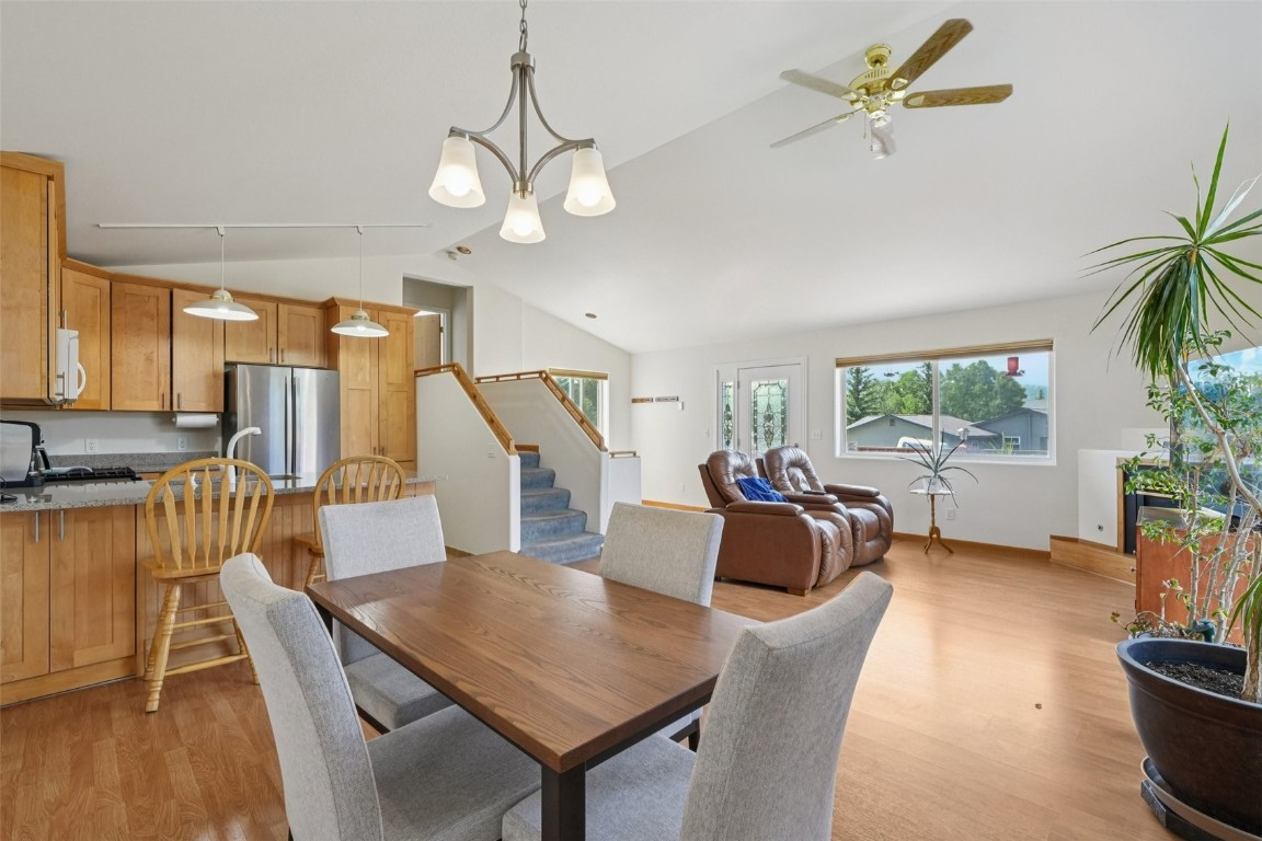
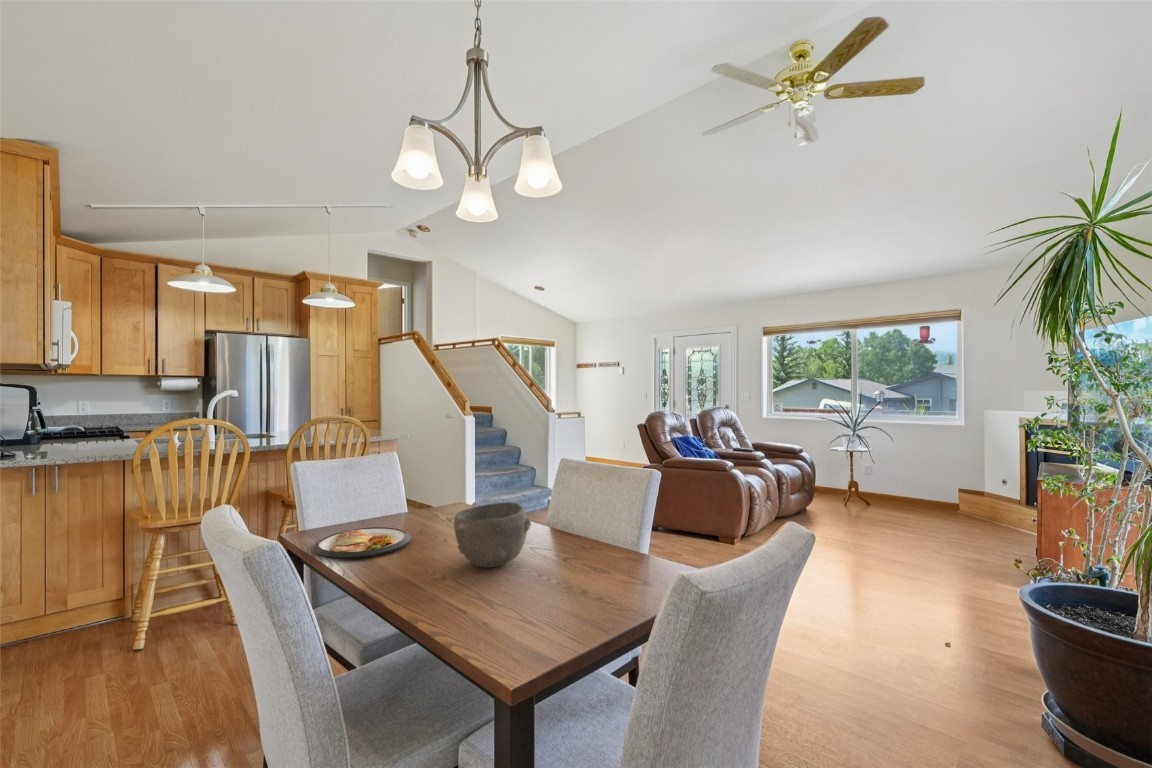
+ dish (363, 539)
+ bowl (492, 534)
